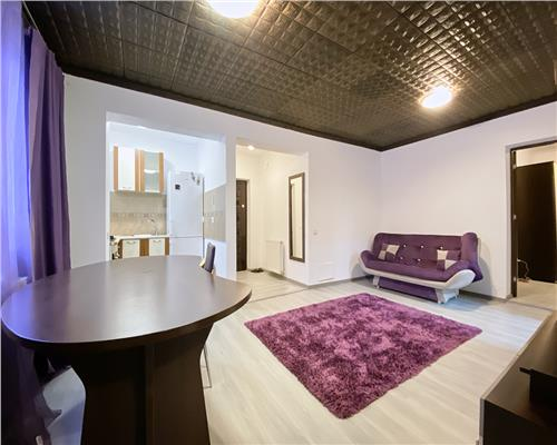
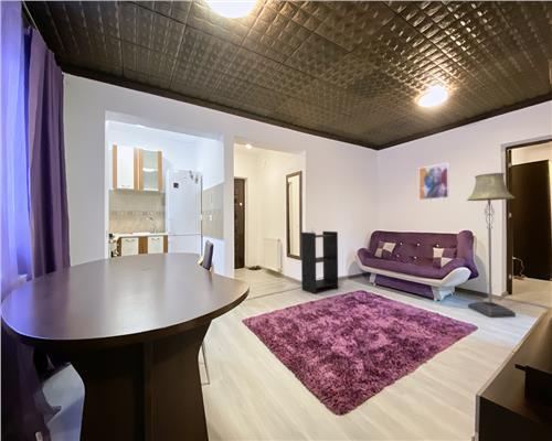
+ wall art (433, 182)
+ floor lamp (489, 243)
+ bookshelf (319, 260)
